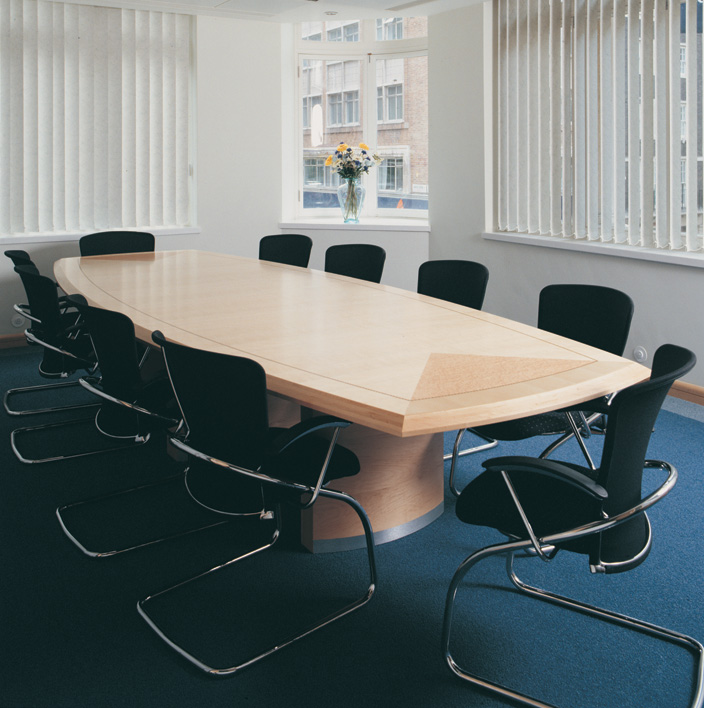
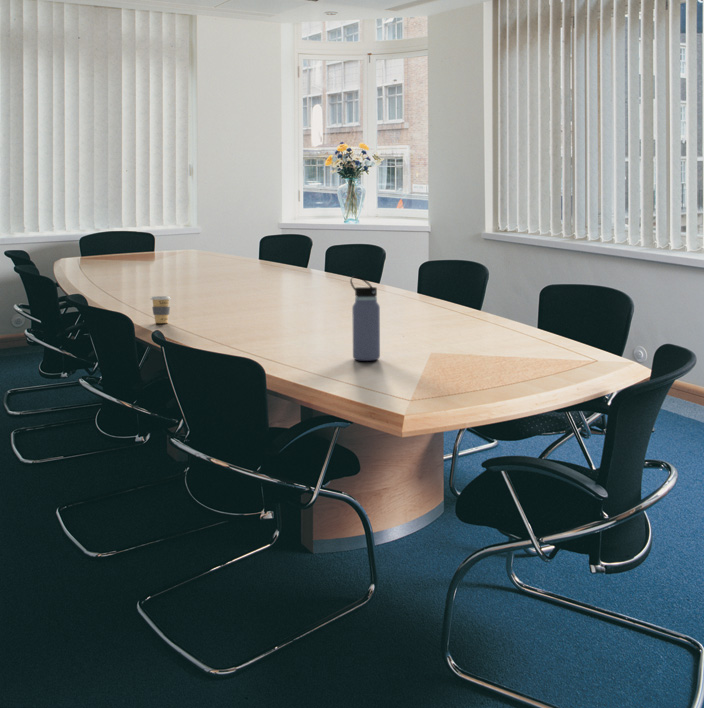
+ water bottle (365, 317)
+ coffee cup (161, 309)
